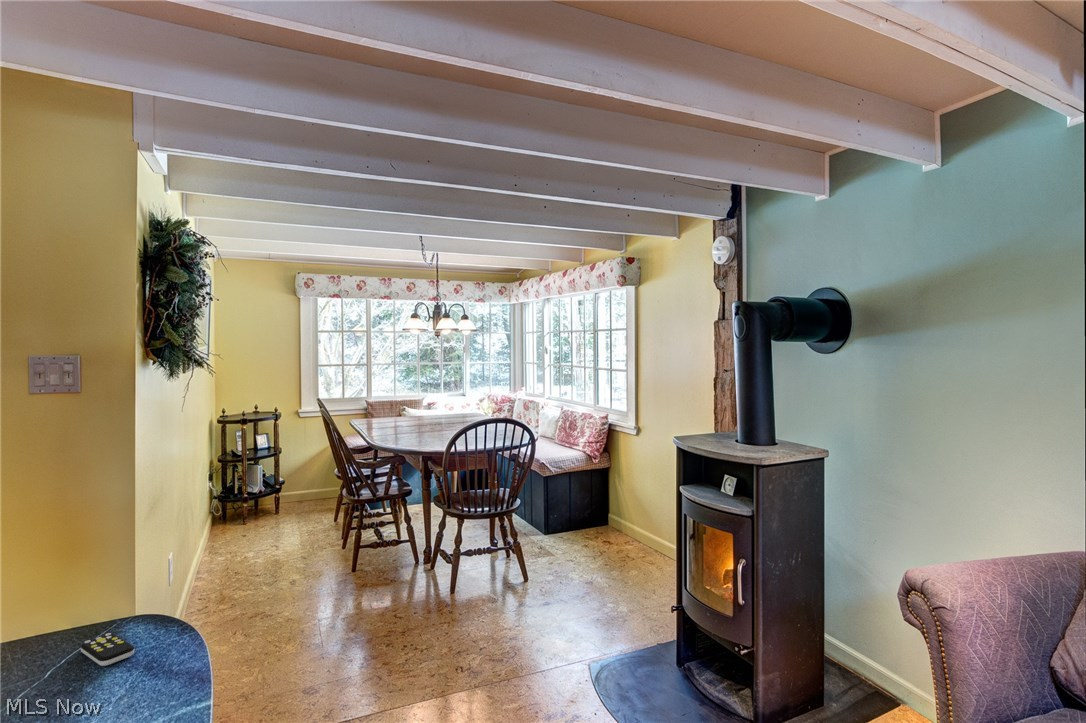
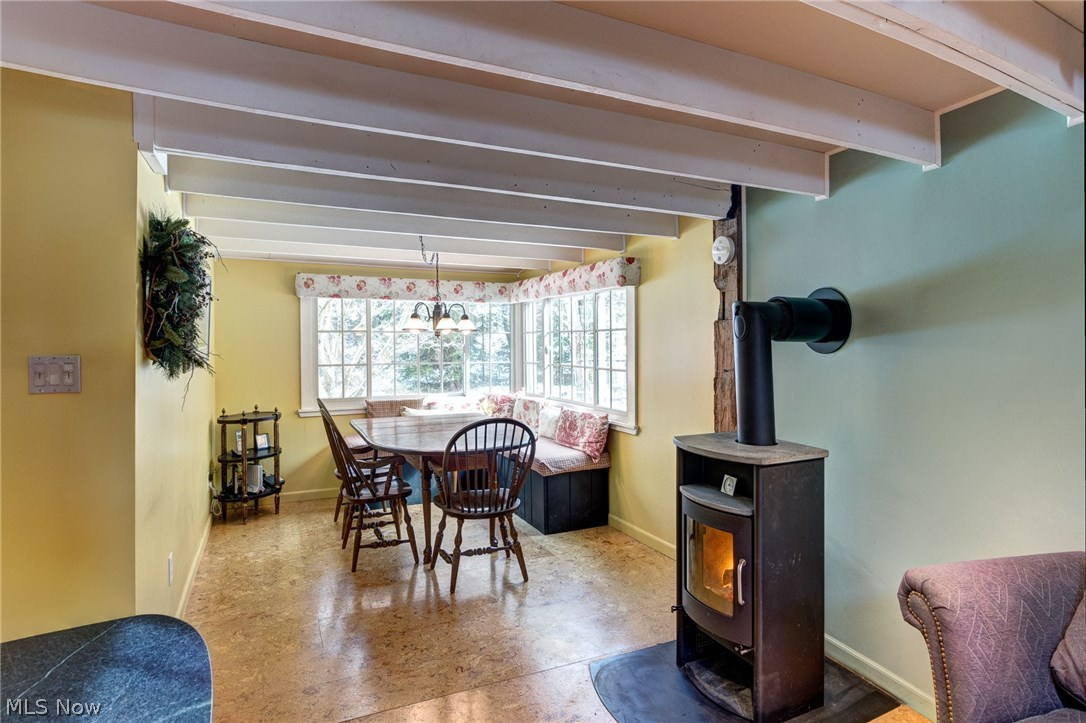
- remote control (107, 648)
